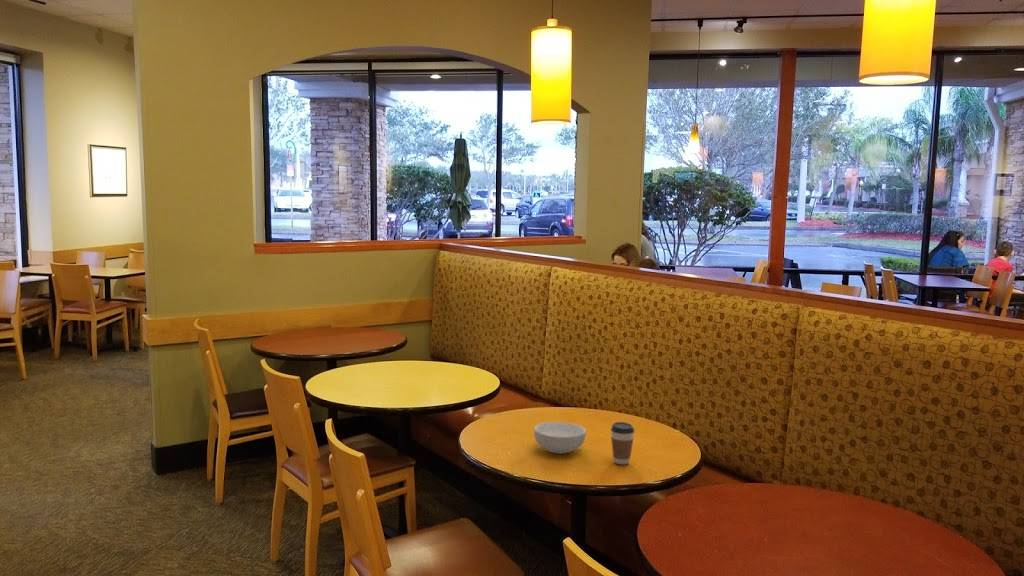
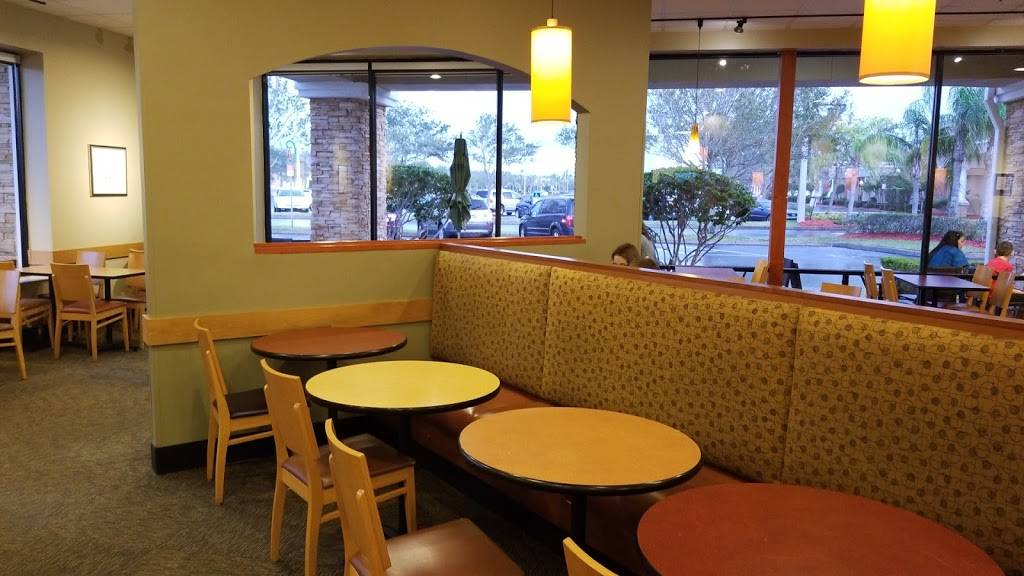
- coffee cup (622, 443)
- cereal bowl (559, 439)
